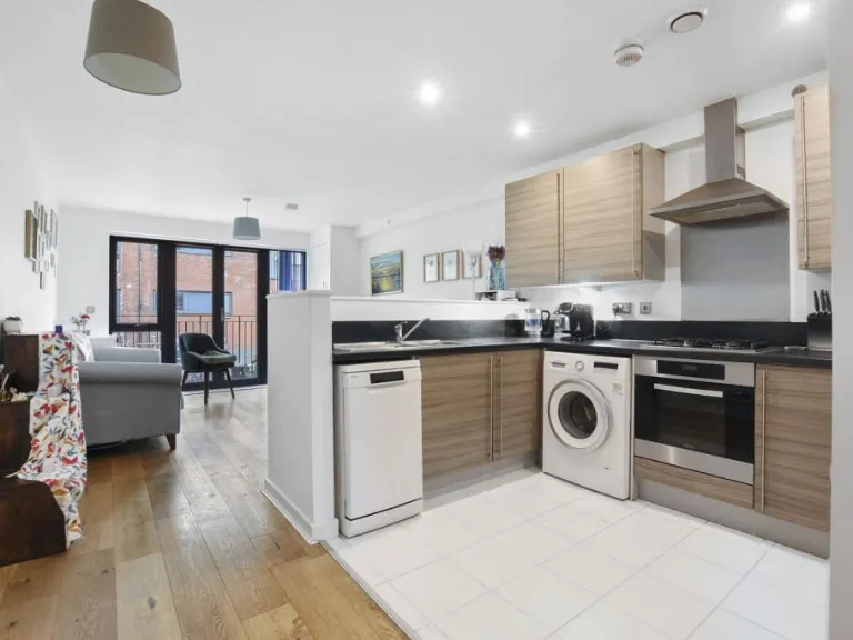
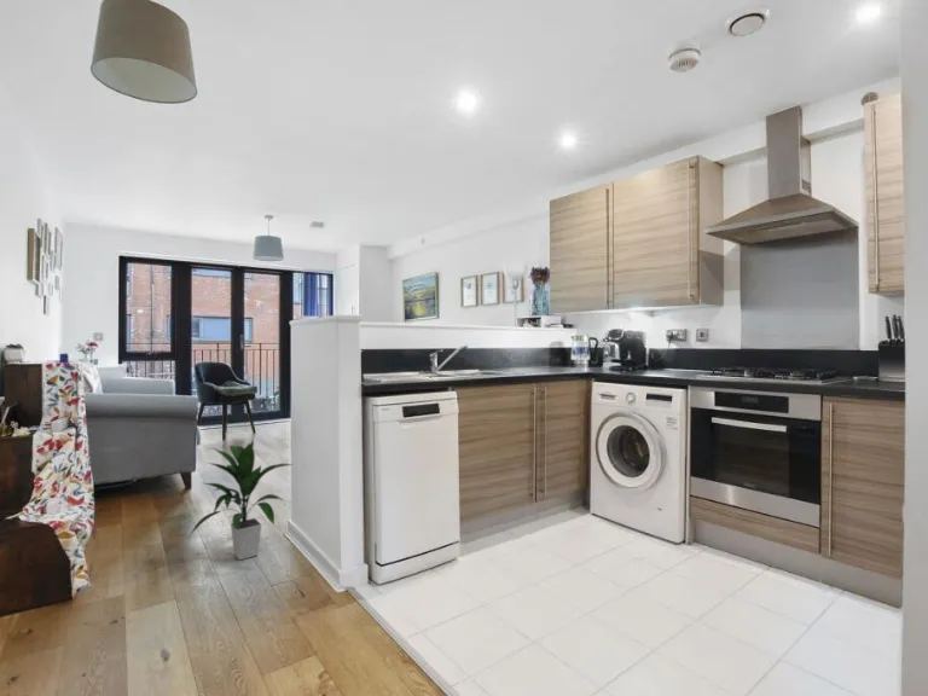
+ indoor plant (242, 495)
